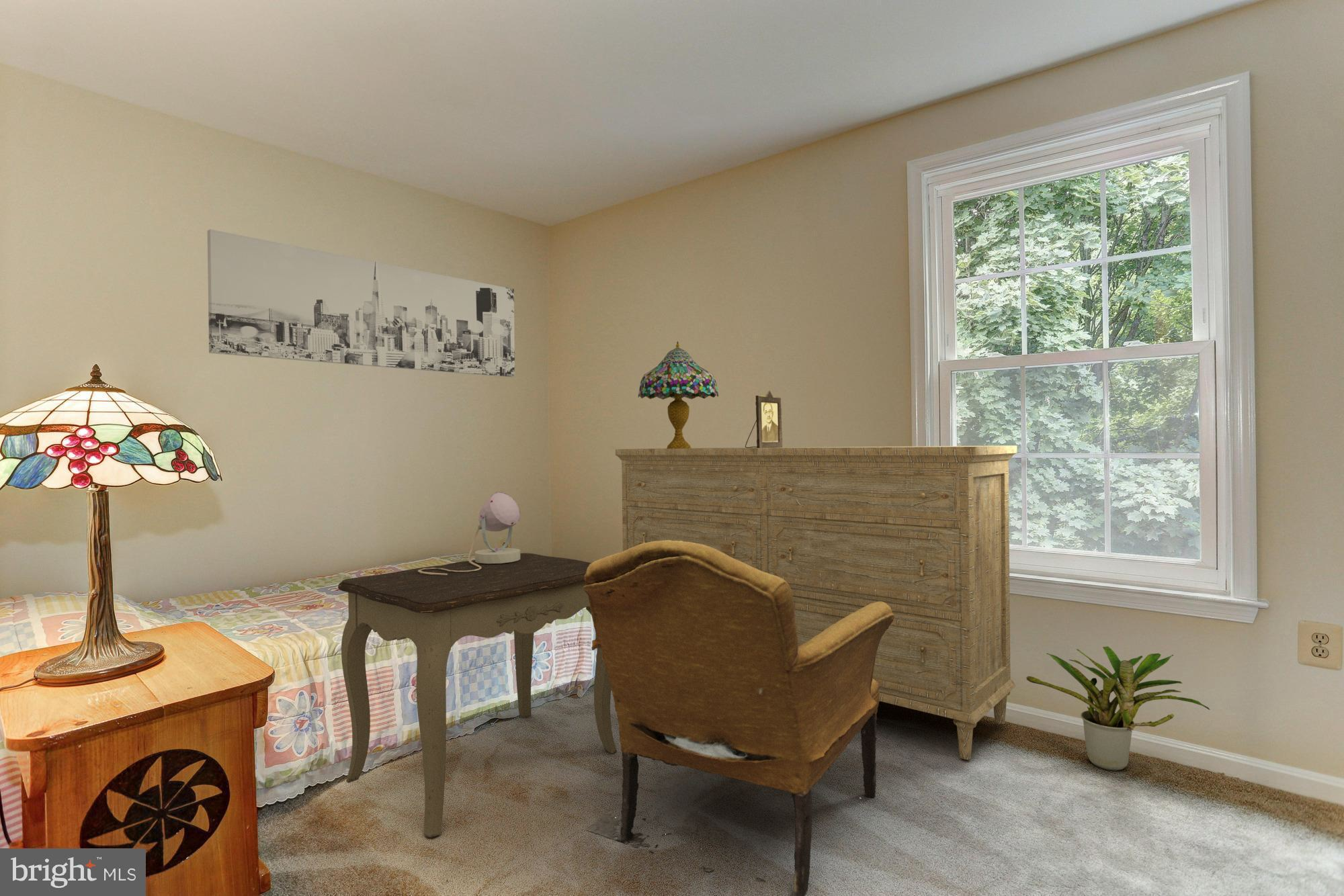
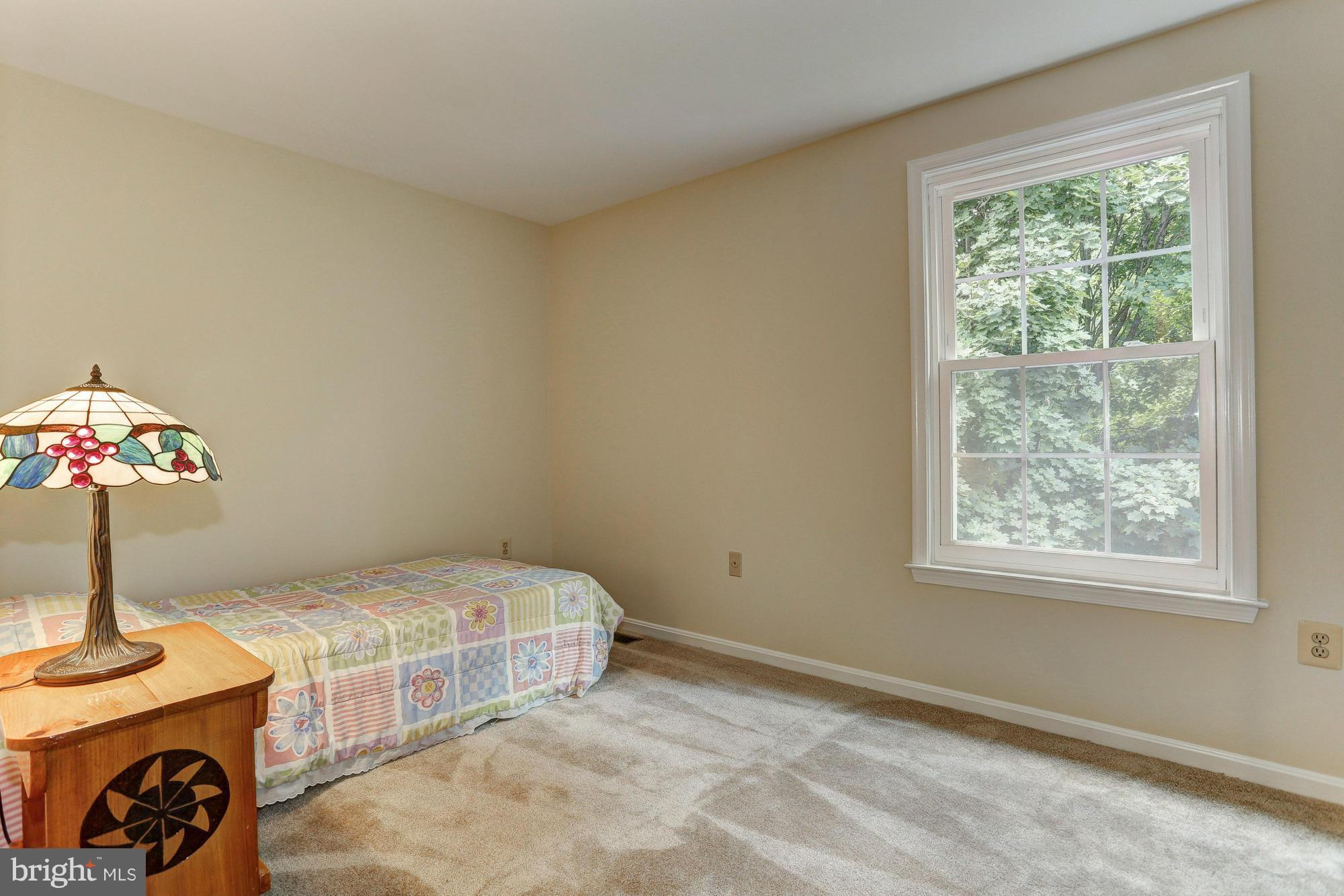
- potted plant (1116, 707)
- side table (515, 669)
- photo frame (762, 418)
- armchair (731, 675)
- table lamp (476, 531)
- dresser (792, 569)
- table lamp (678, 394)
- wall art (386, 316)
